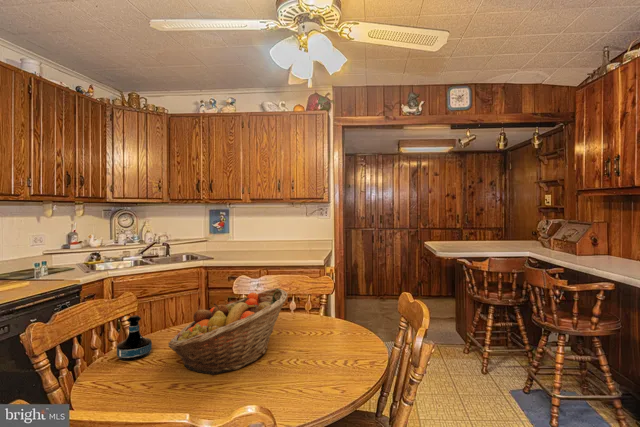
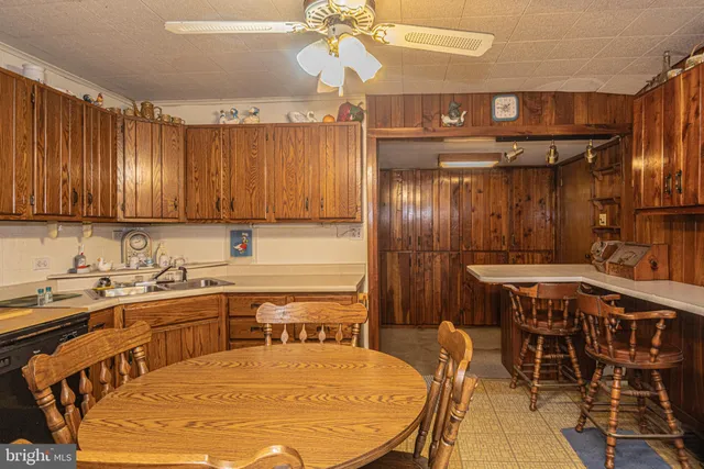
- tequila bottle (134, 335)
- fruit basket (233, 324)
